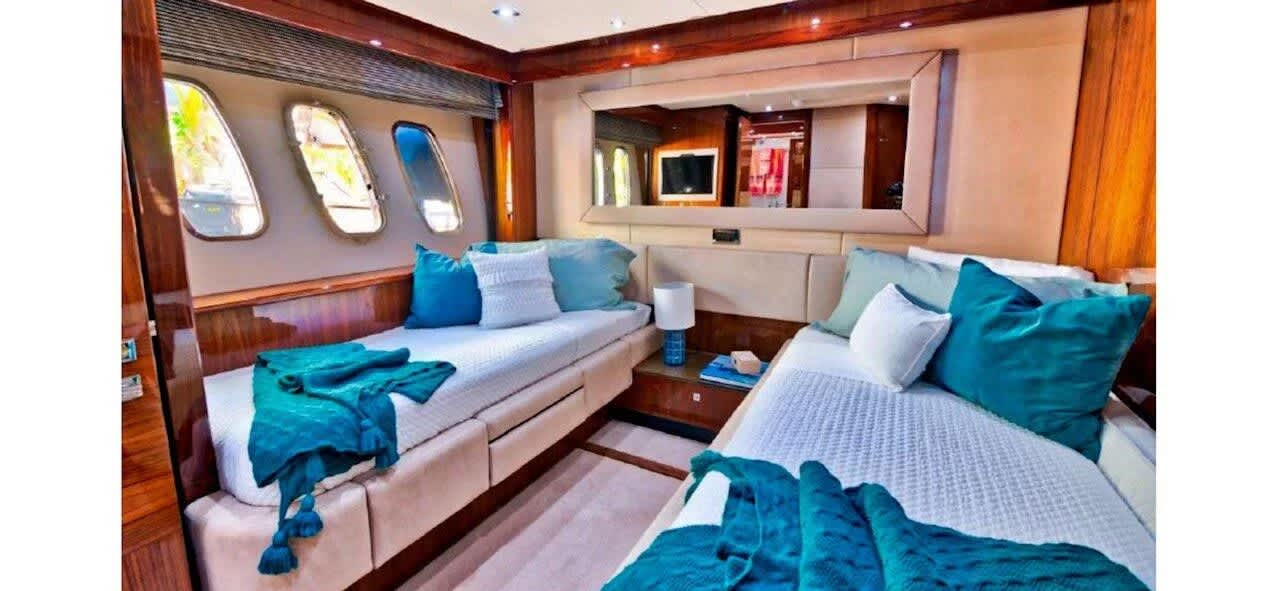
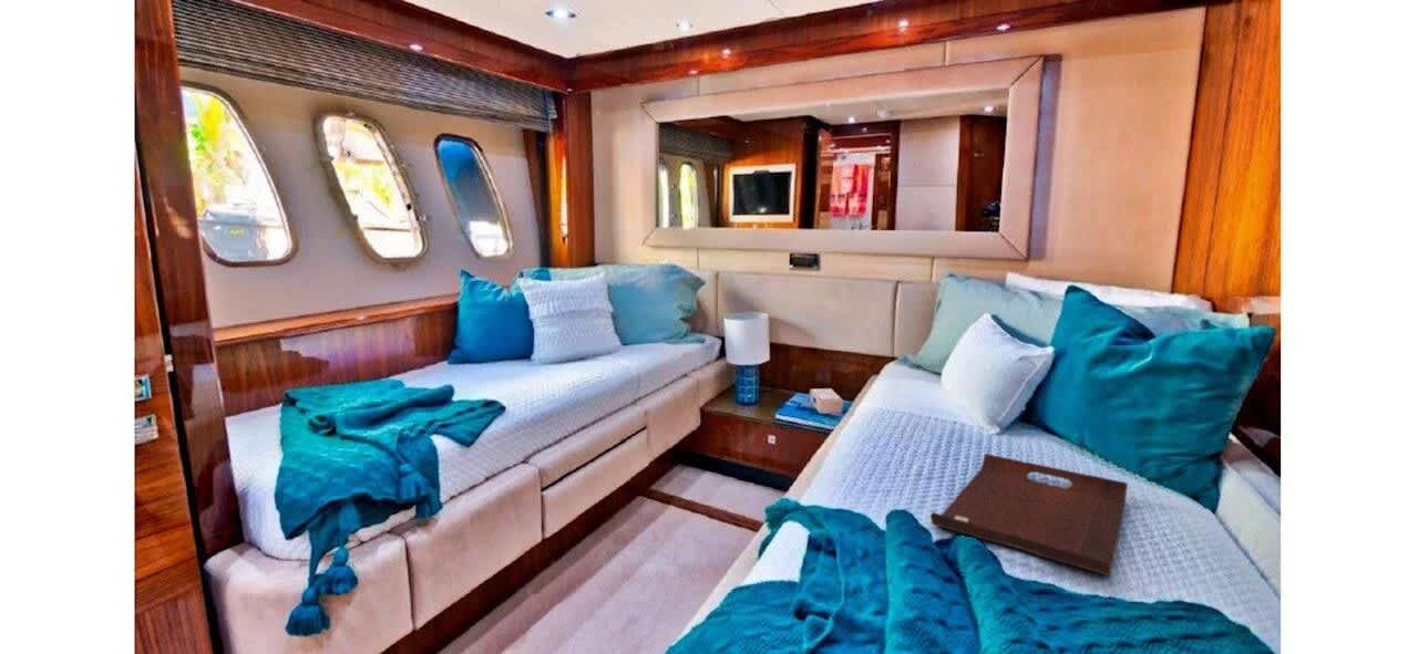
+ serving tray (1032, 506)
